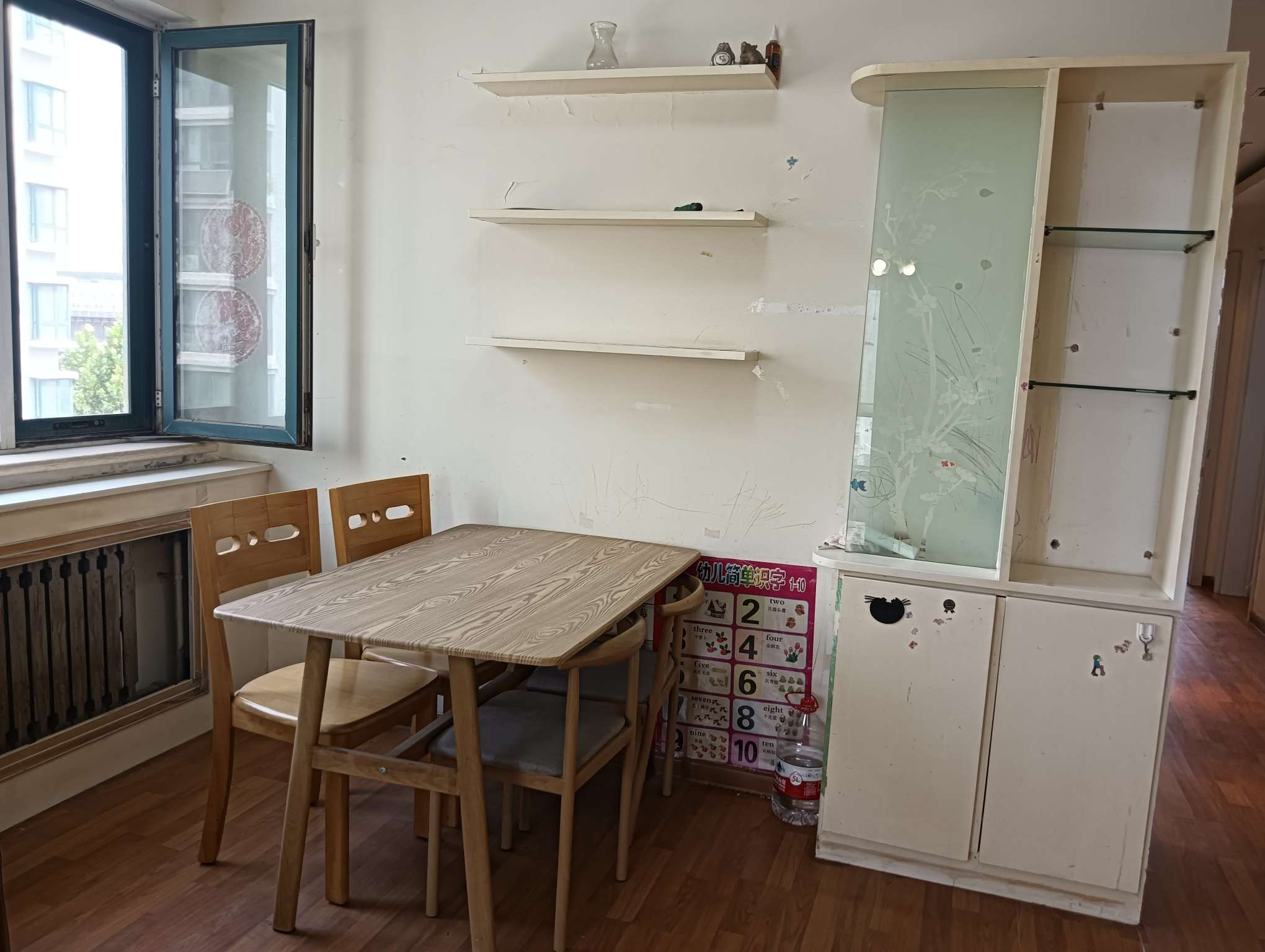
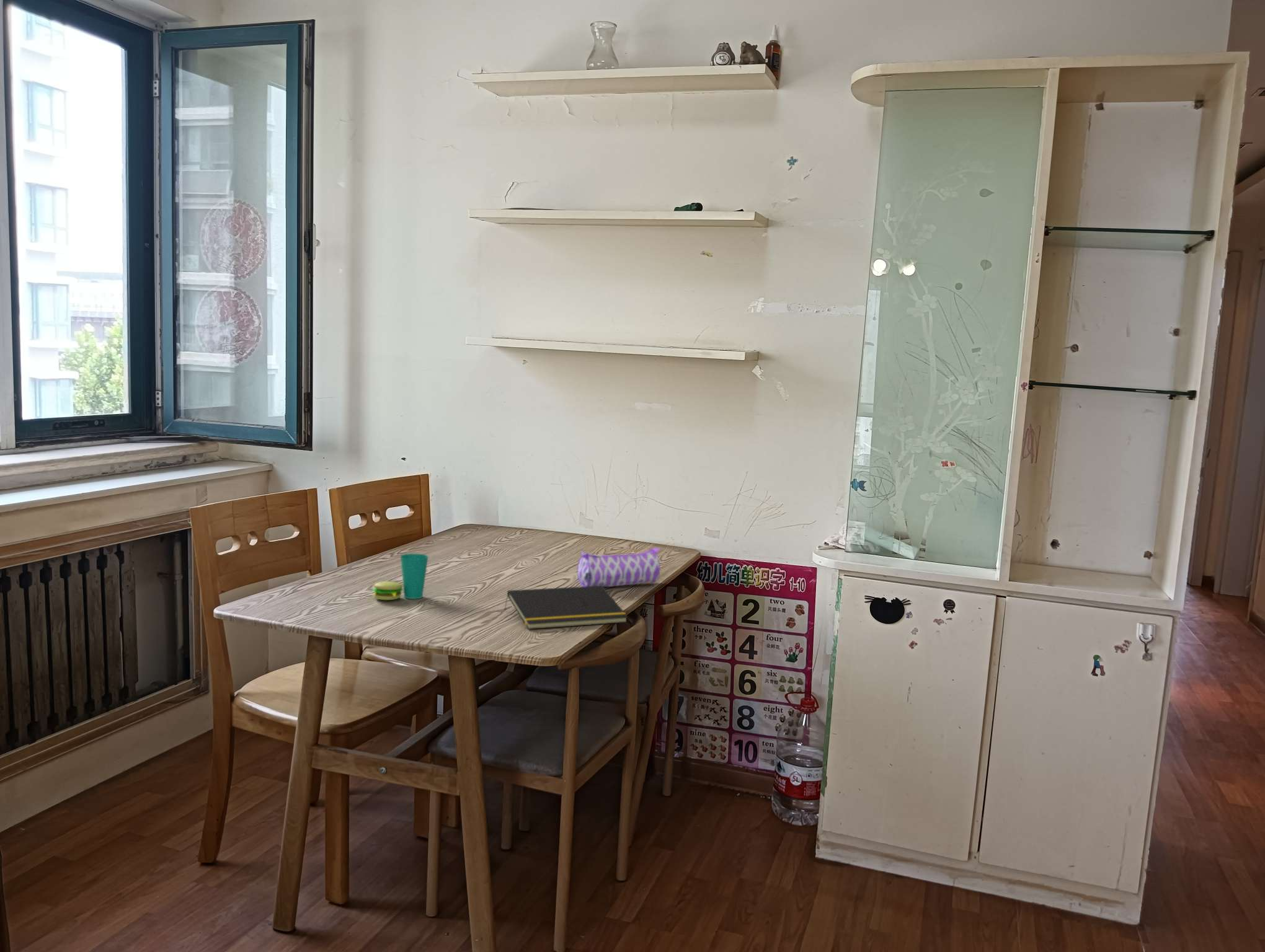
+ pencil case (618, 567)
+ cup (402, 577)
+ notepad (567, 606)
